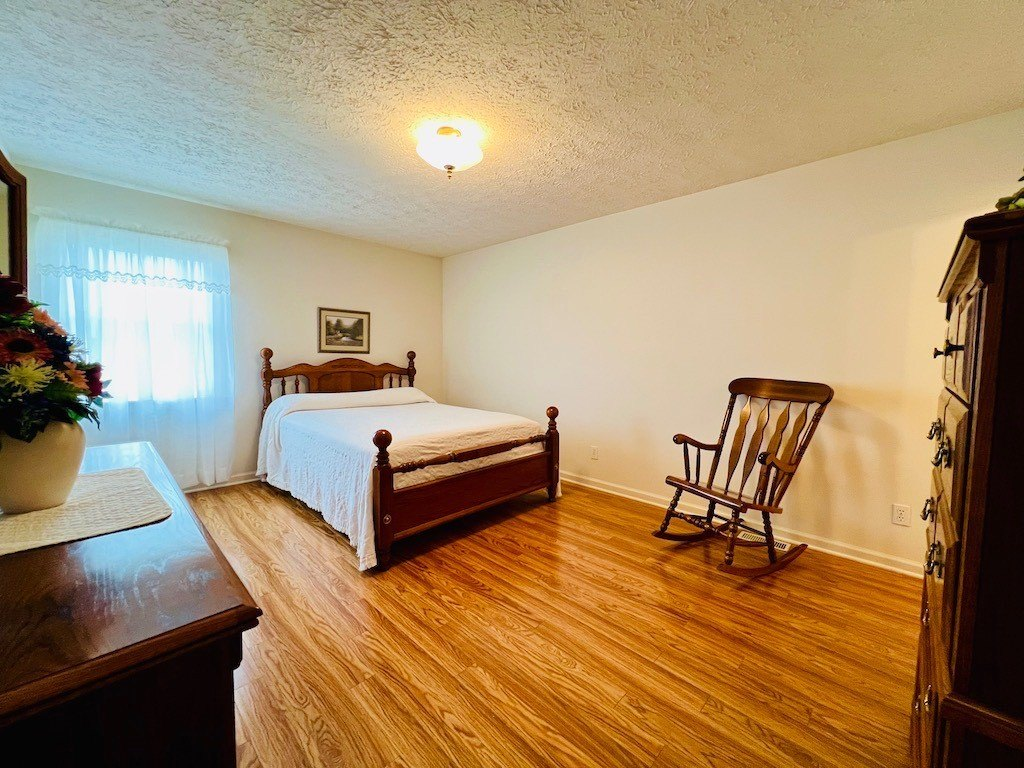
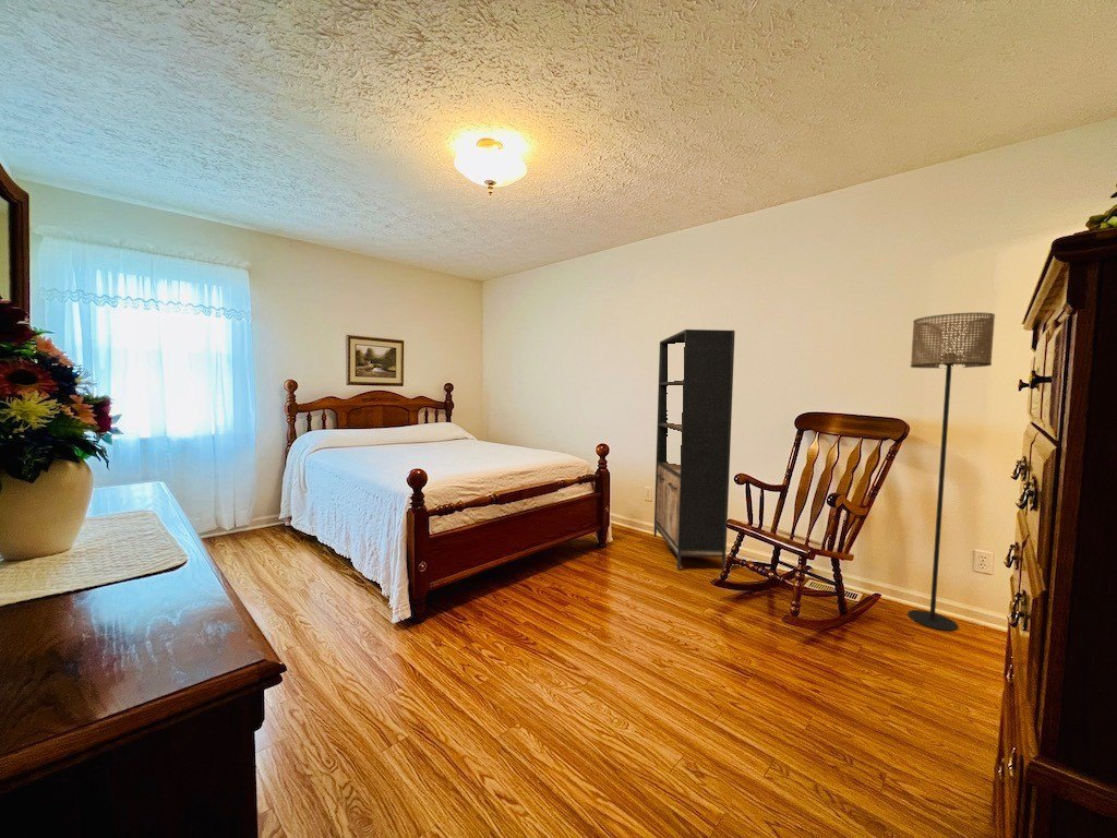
+ bookshelf (689, 445)
+ floor lamp (941, 472)
